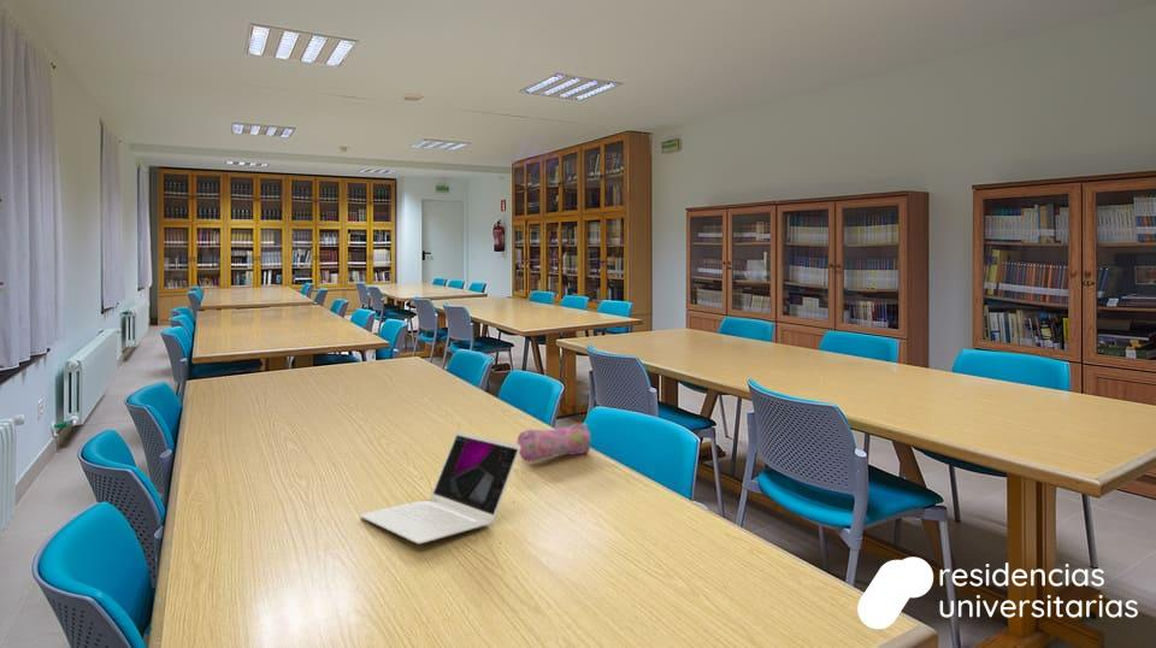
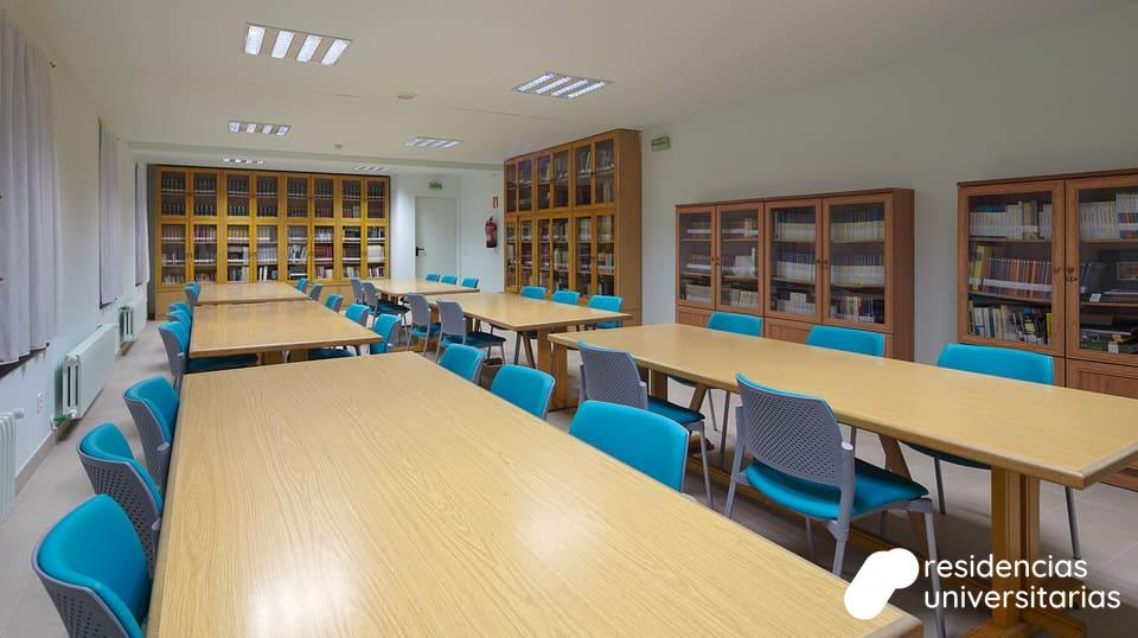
- pencil case (555, 441)
- laptop (441, 477)
